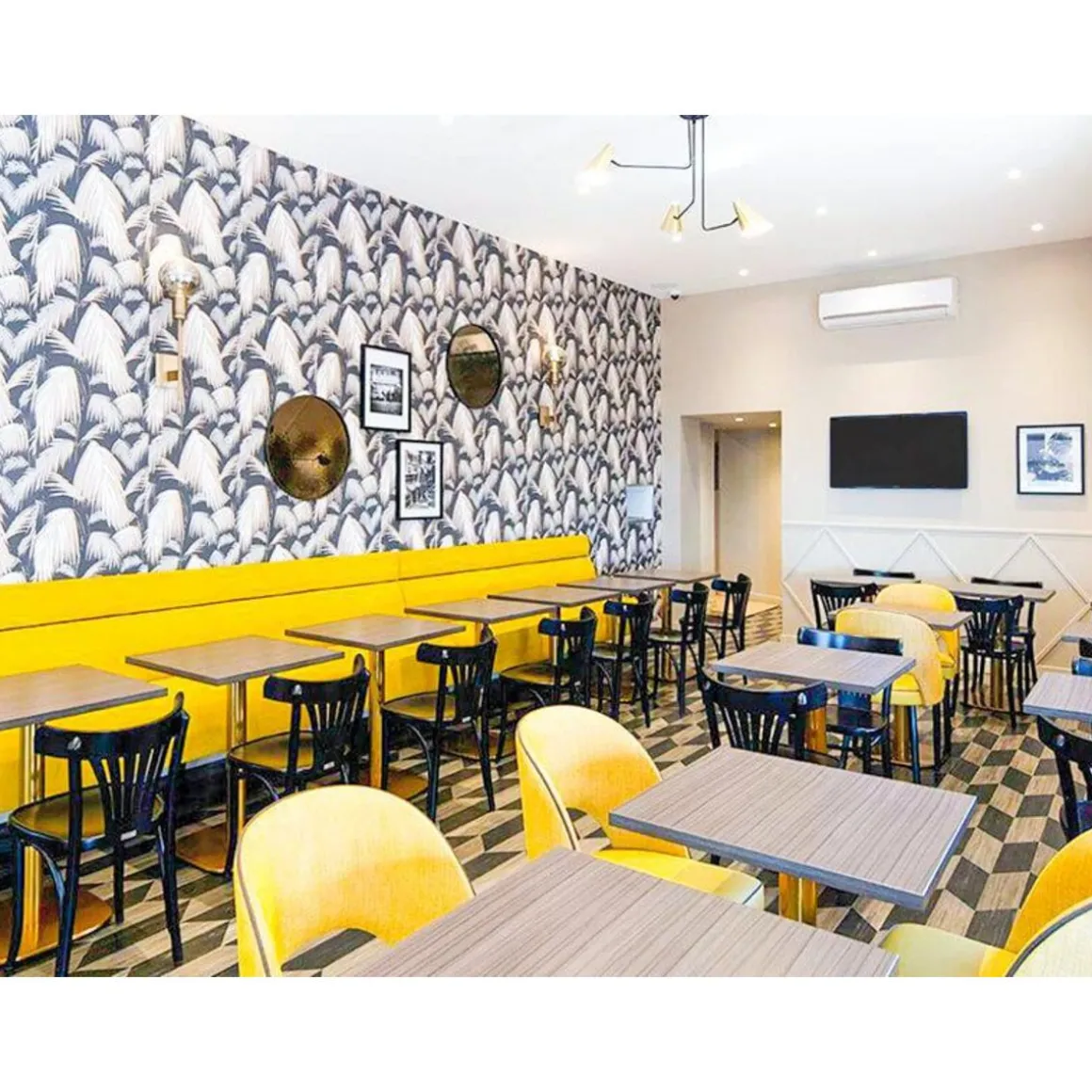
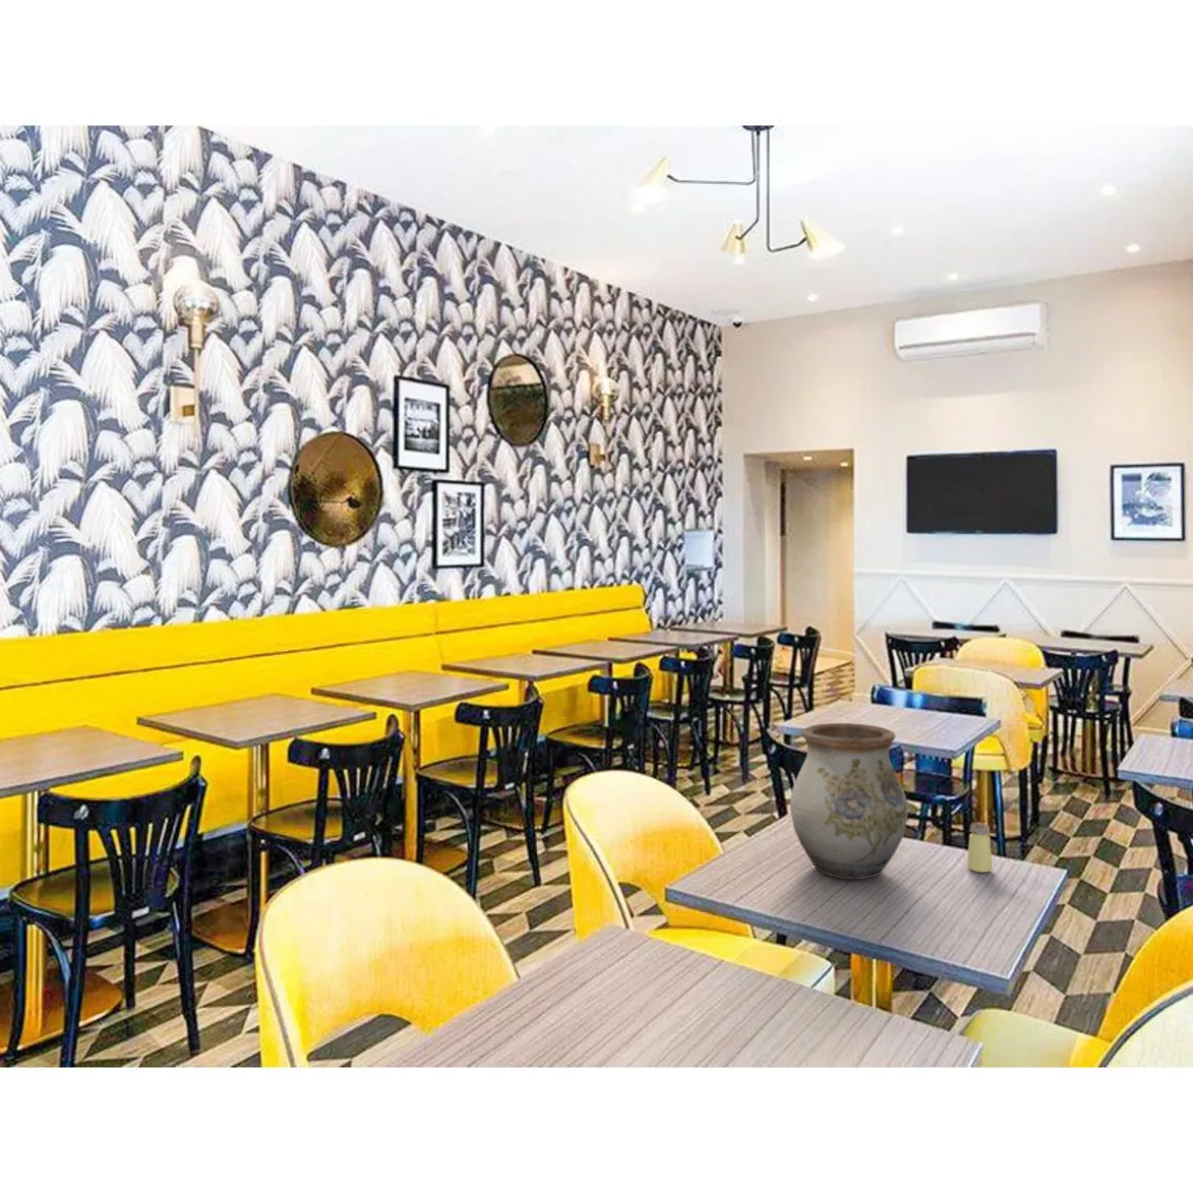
+ saltshaker (979, 847)
+ vase (848, 800)
